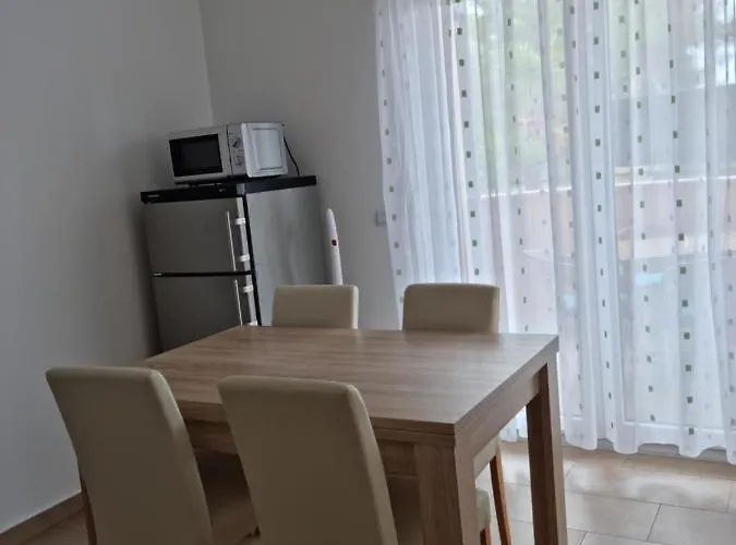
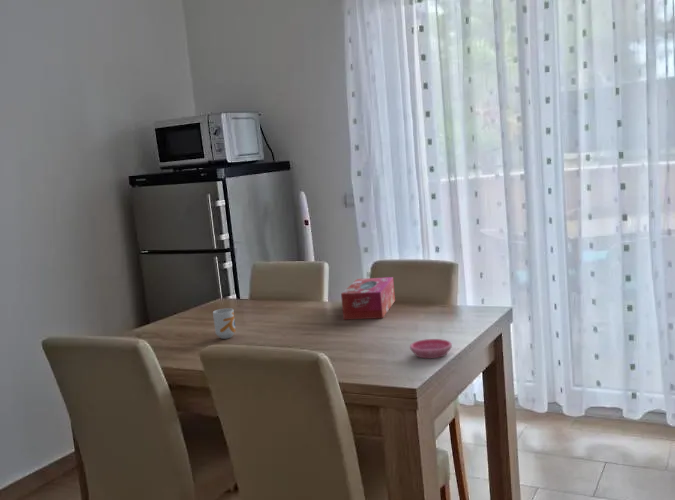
+ saucer (431, 349)
+ mug (225, 323)
+ tissue box (369, 297)
